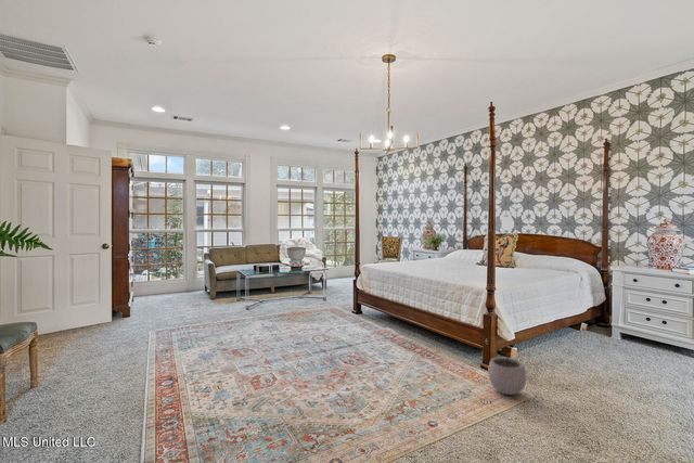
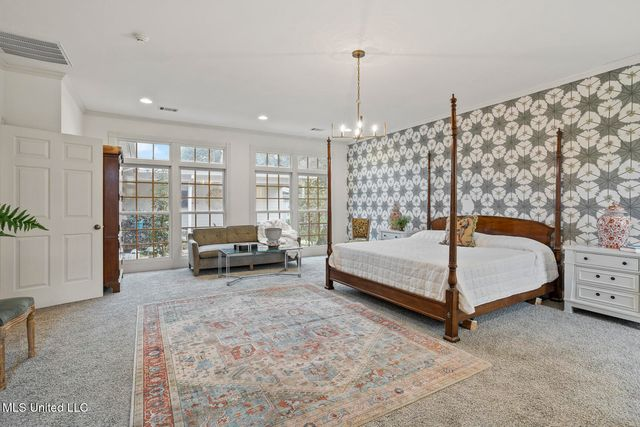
- plant pot (506, 370)
